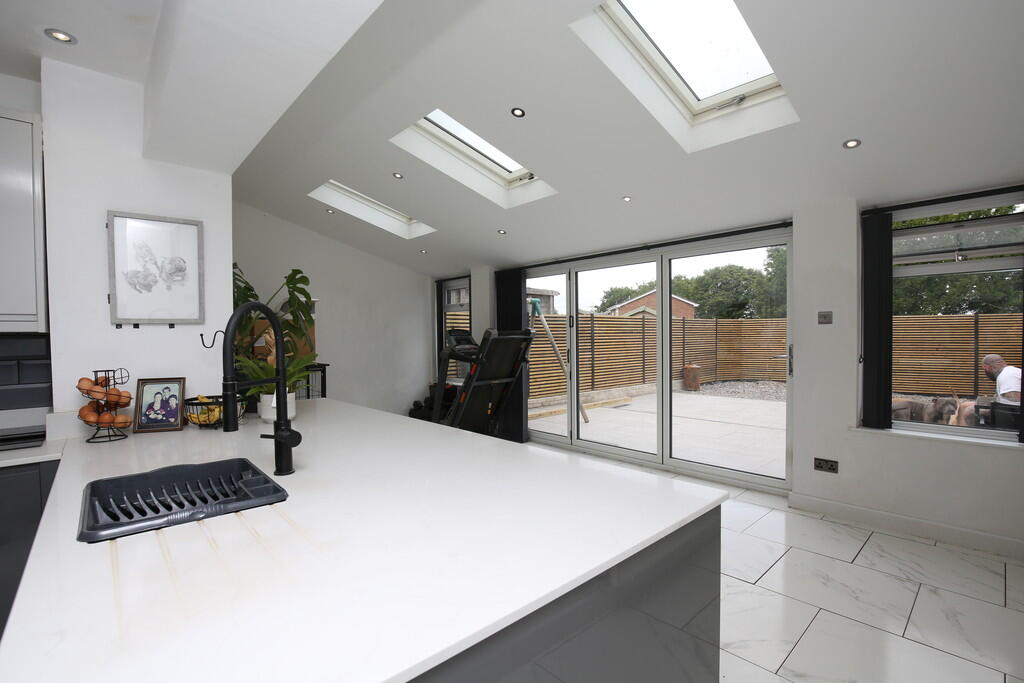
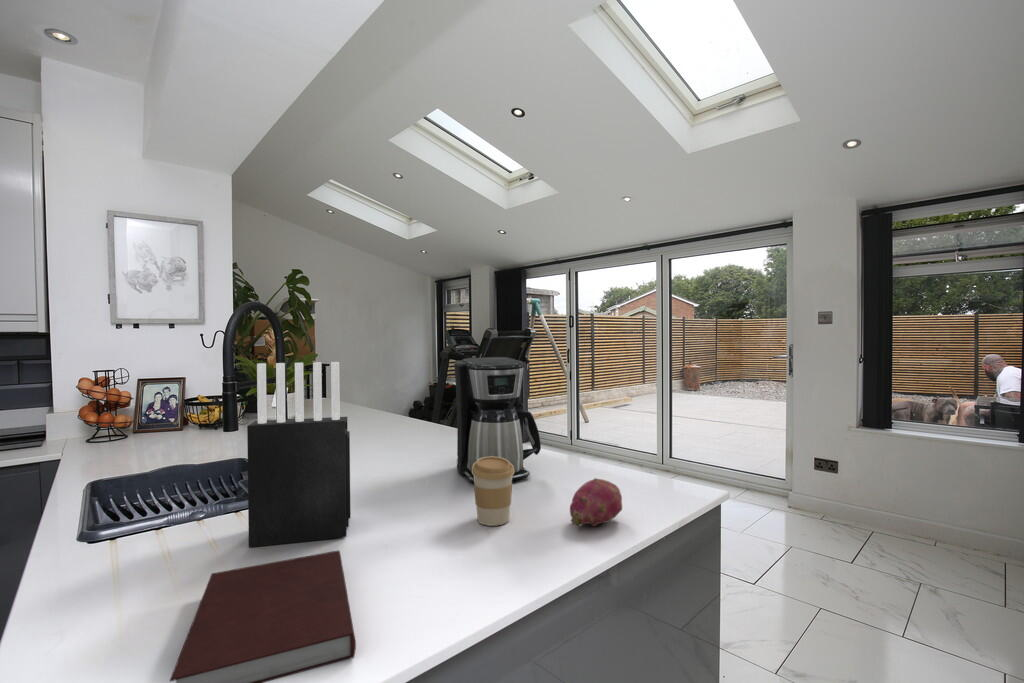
+ notebook (275, 610)
+ coffee cup (493, 489)
+ knife block (303, 445)
+ coffee maker (497, 413)
+ fruit (595, 500)
